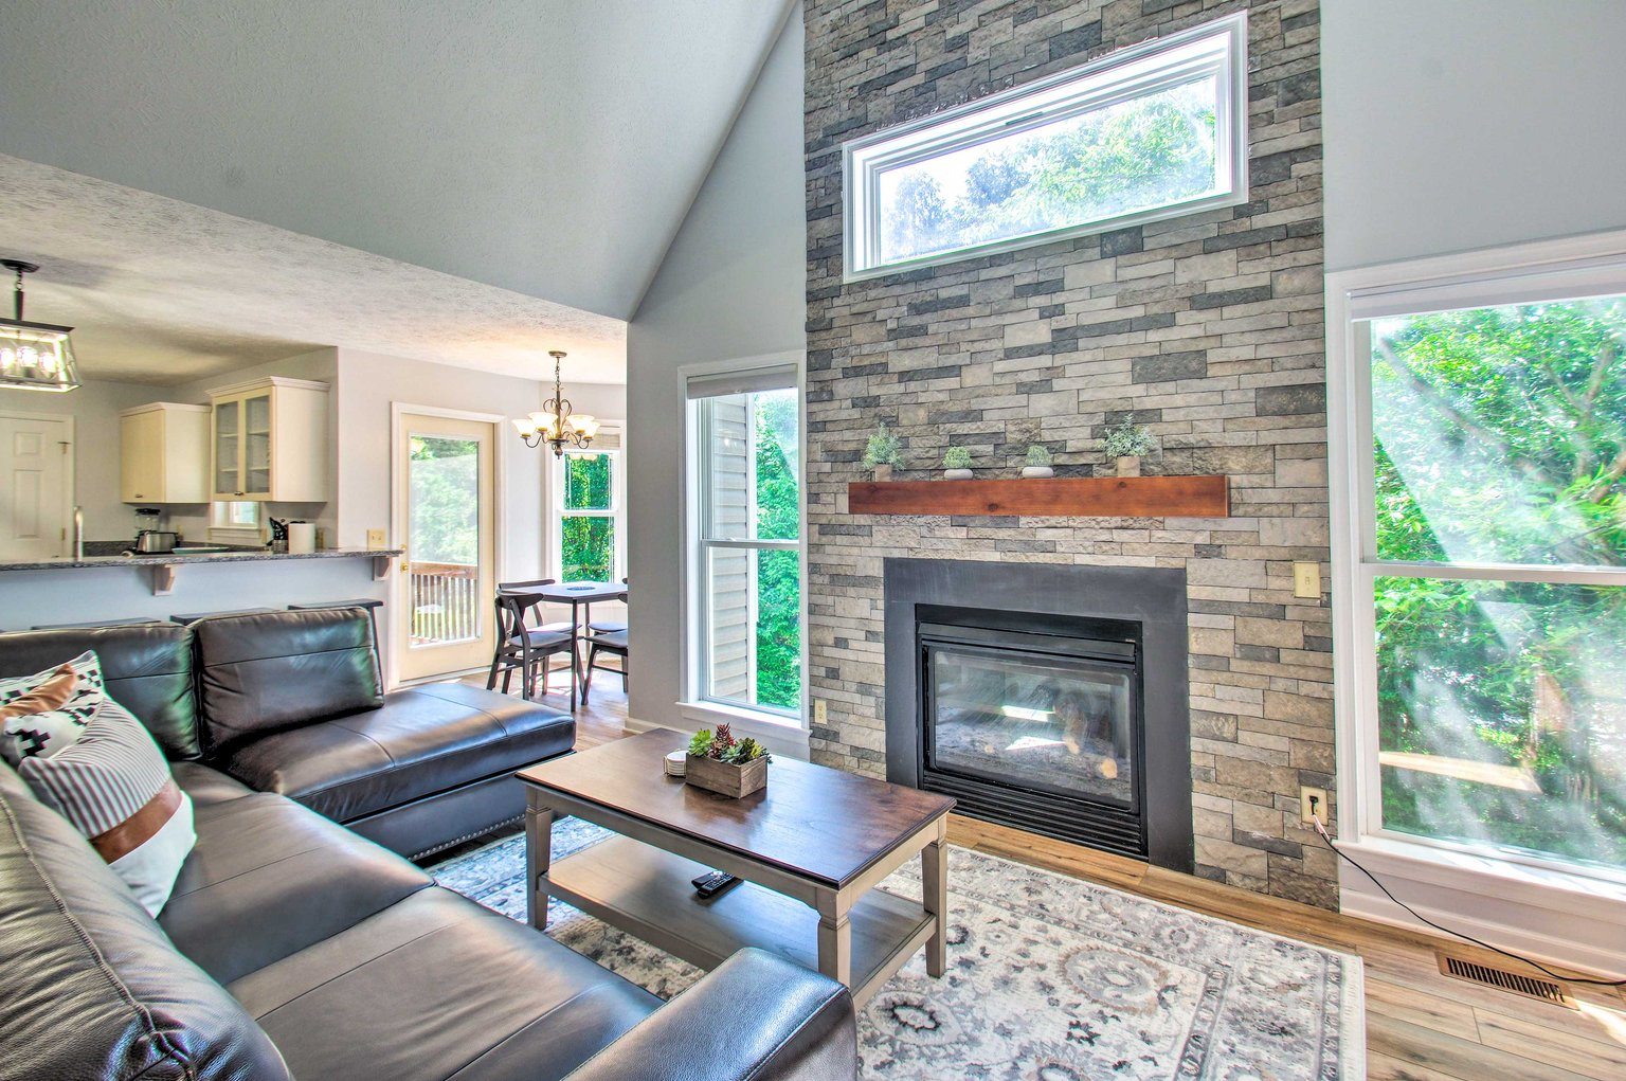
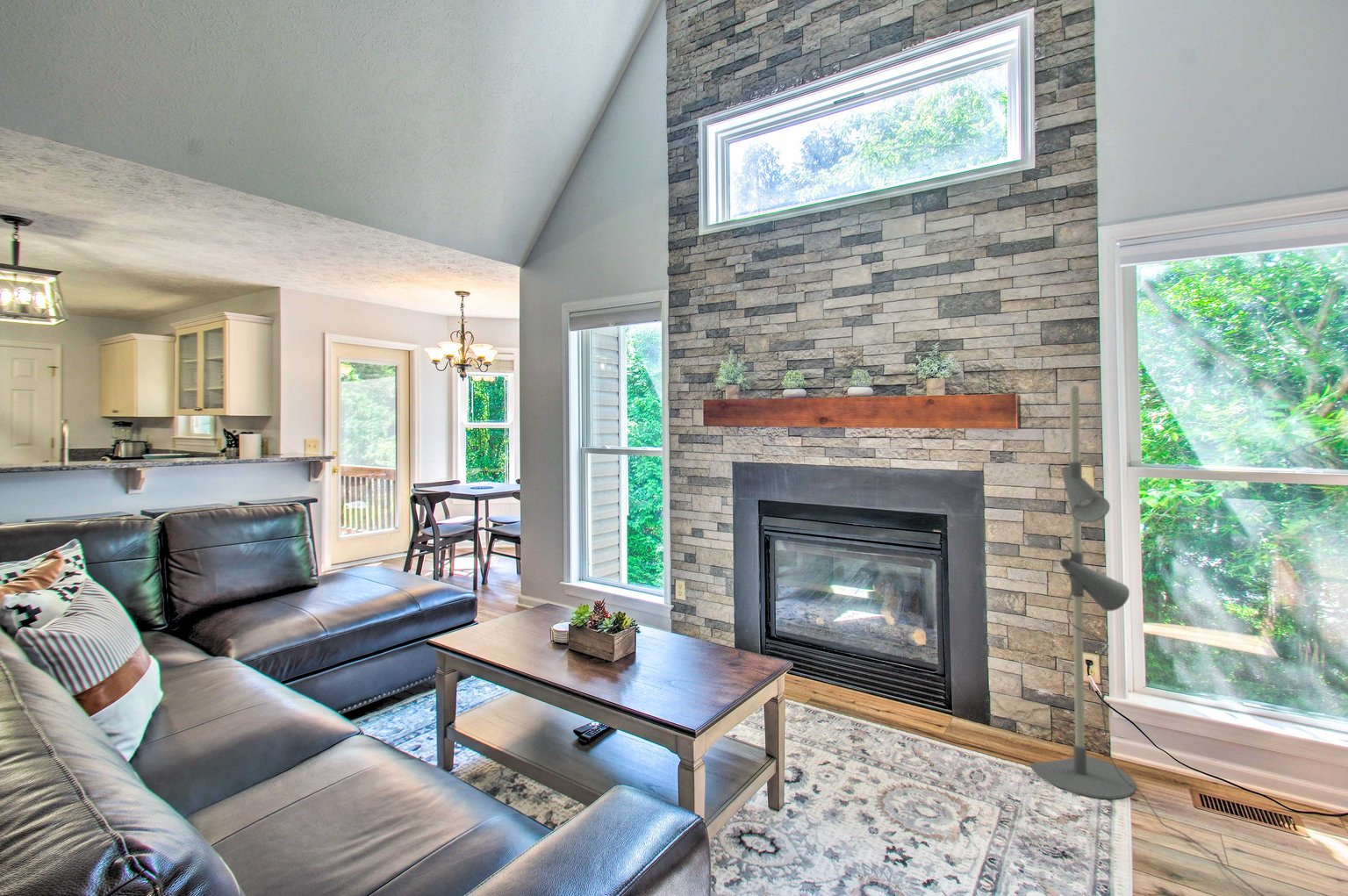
+ floor lamp (1129, 595)
